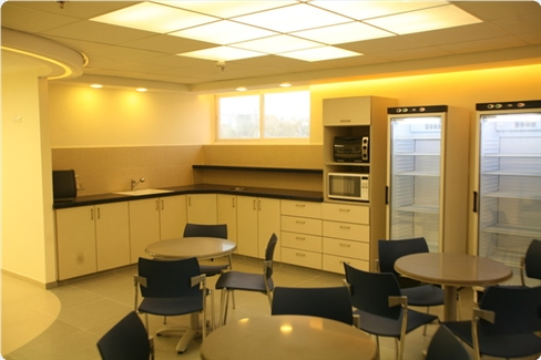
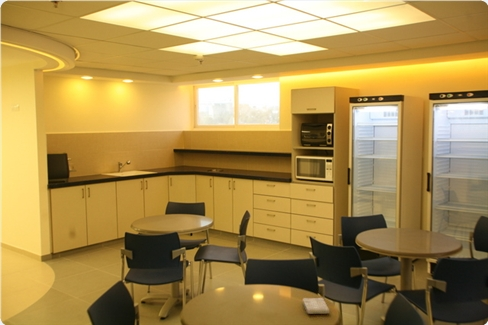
+ washcloth (315, 305)
